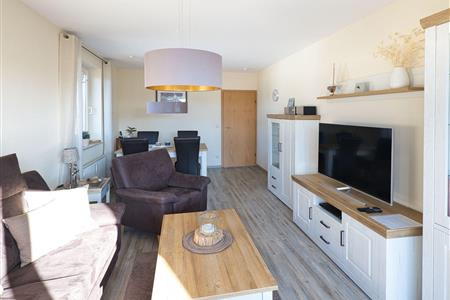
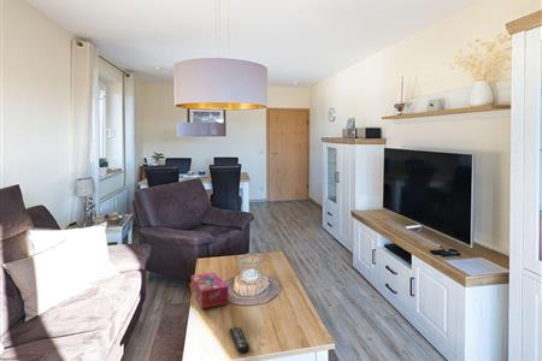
+ tissue box (208, 289)
+ remote control (238, 338)
